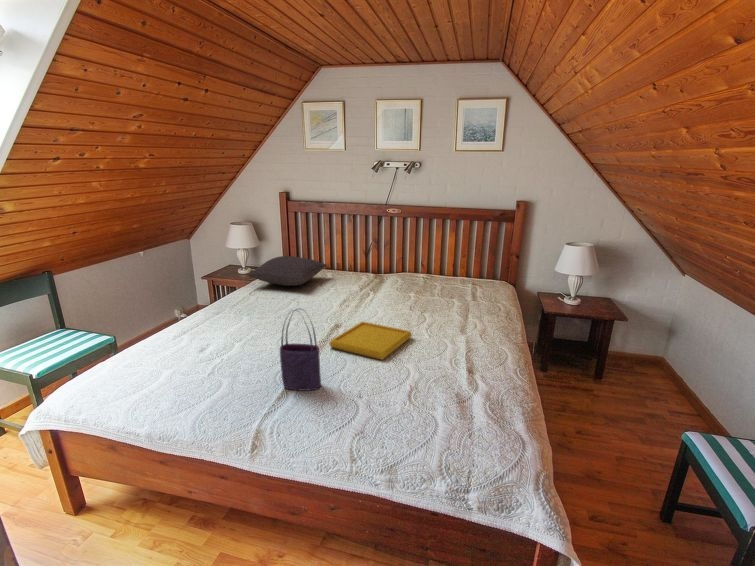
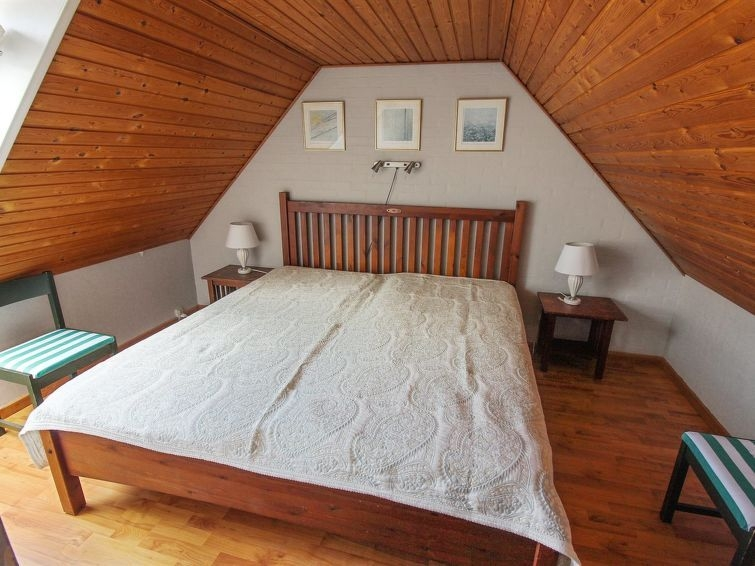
- serving tray (371, 339)
- tote bag (299, 348)
- pillow (289, 270)
